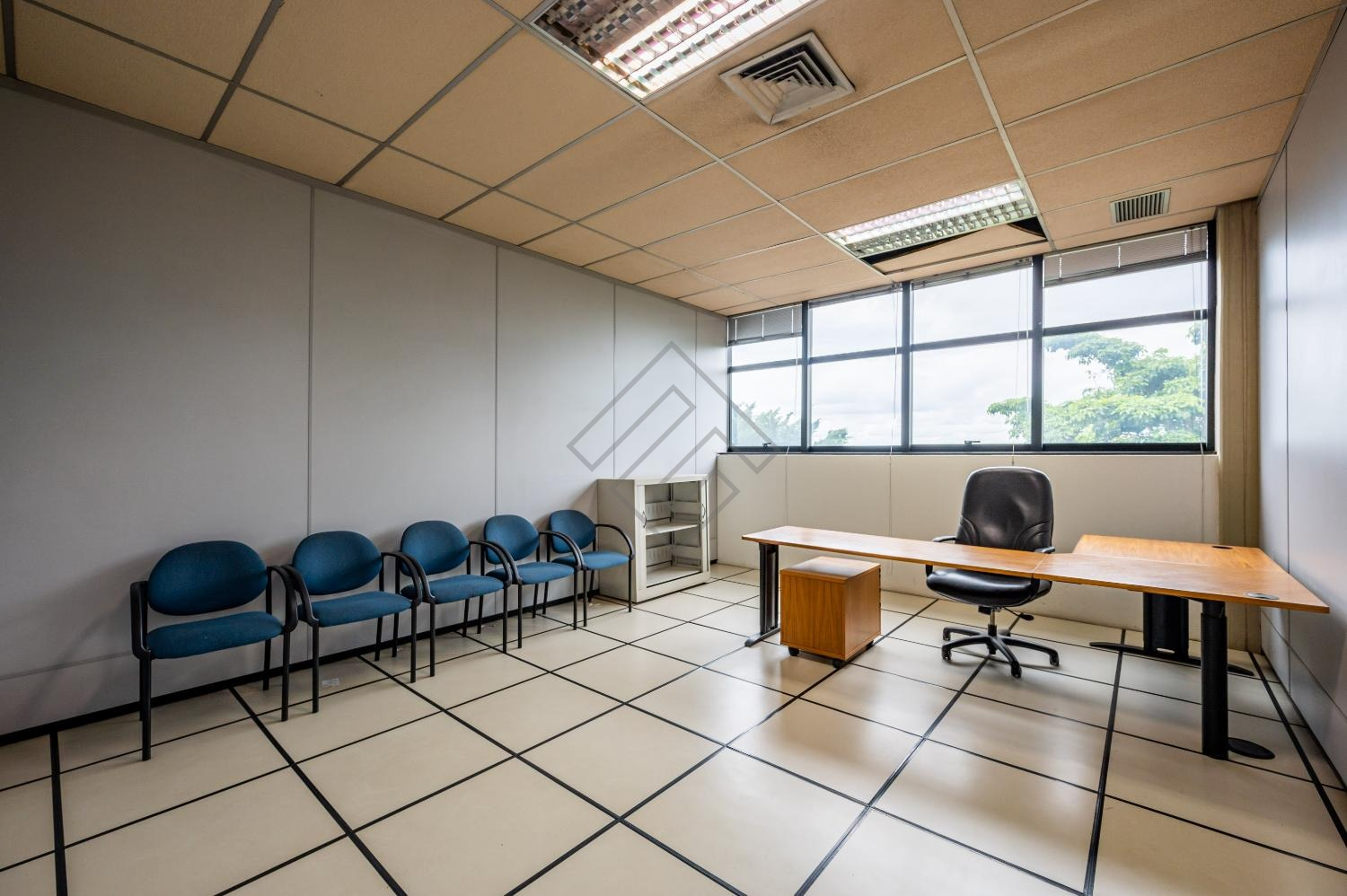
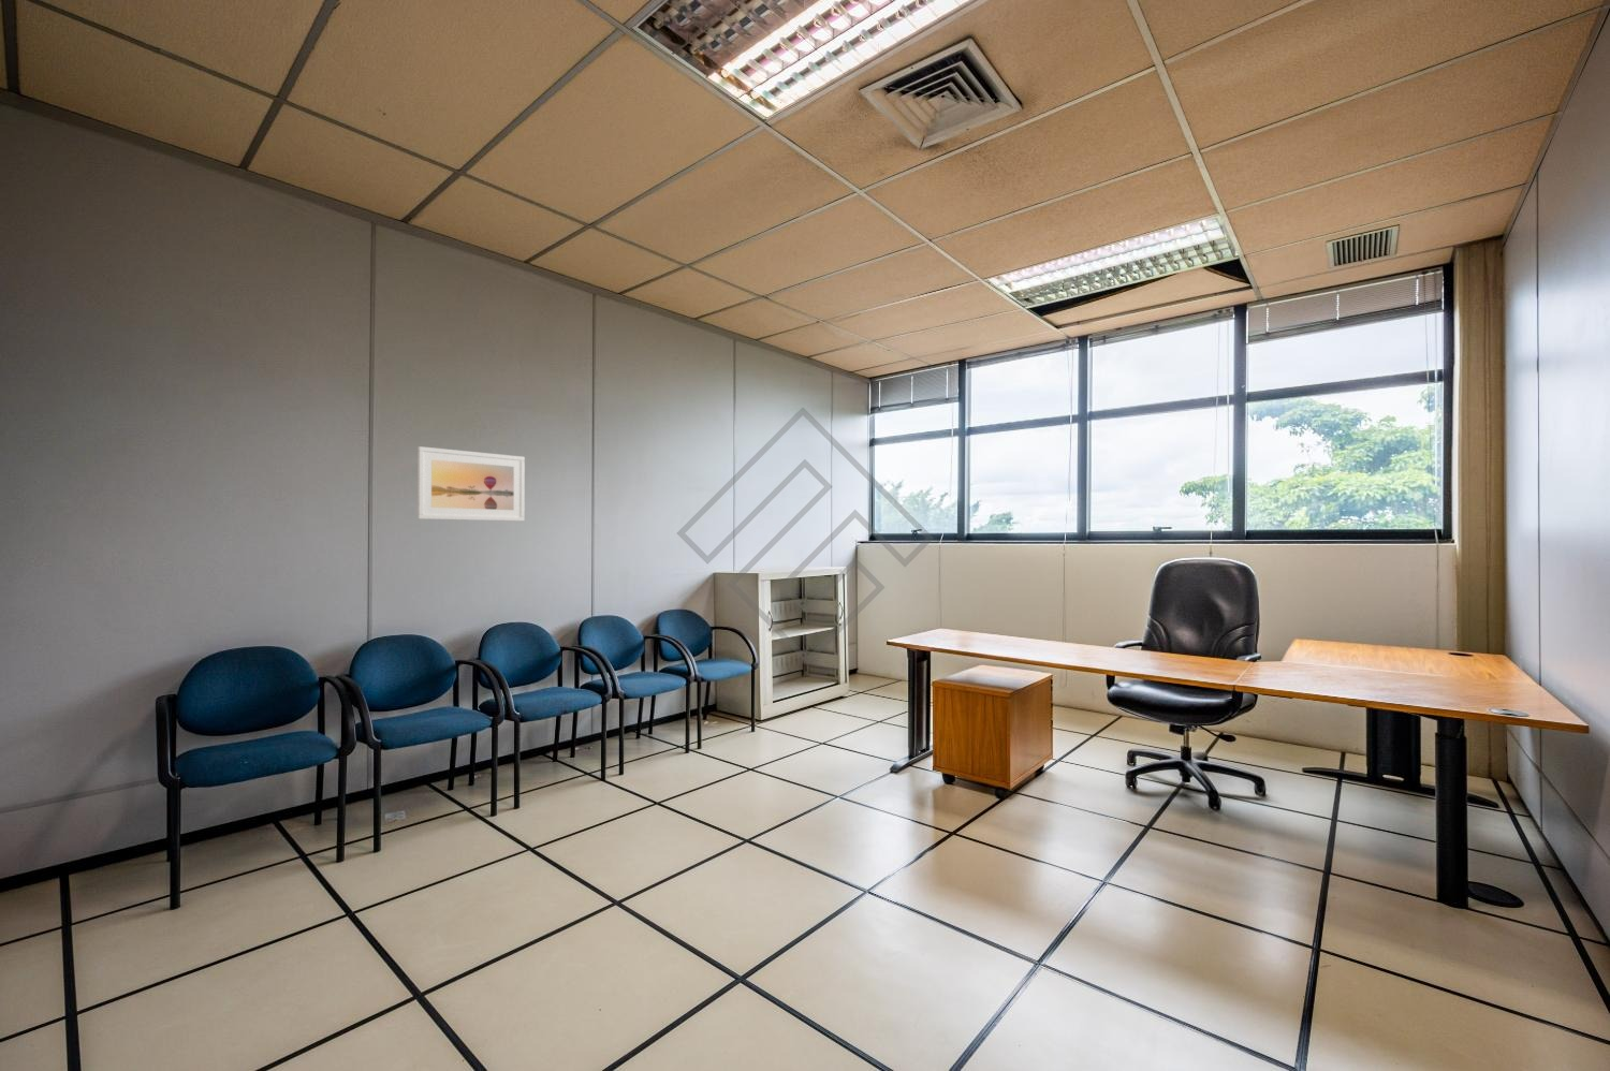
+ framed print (473, 485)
